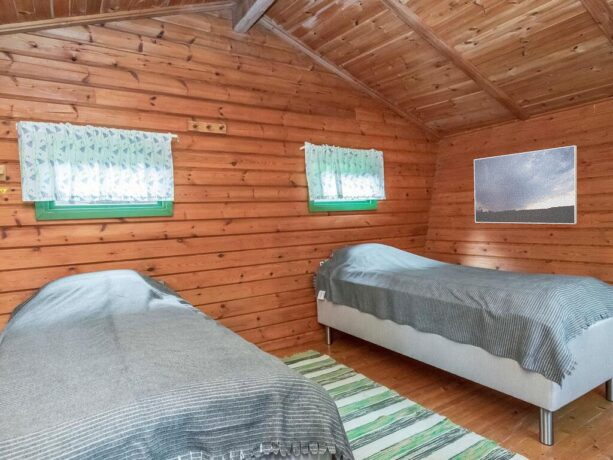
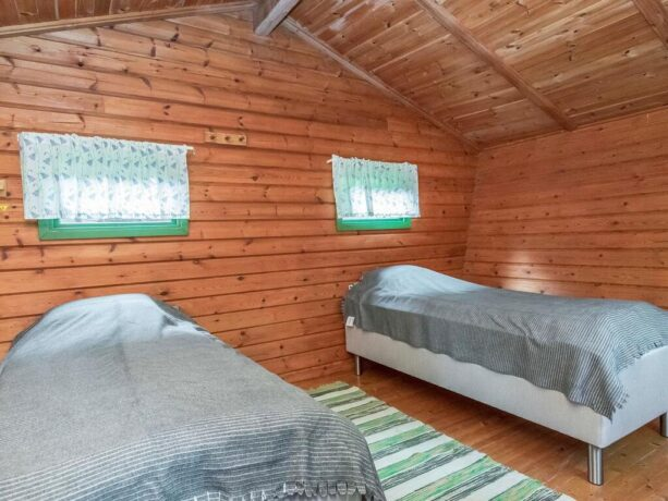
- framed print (520, 188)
